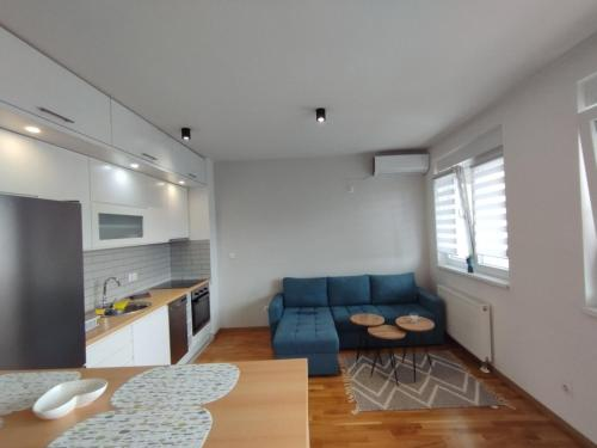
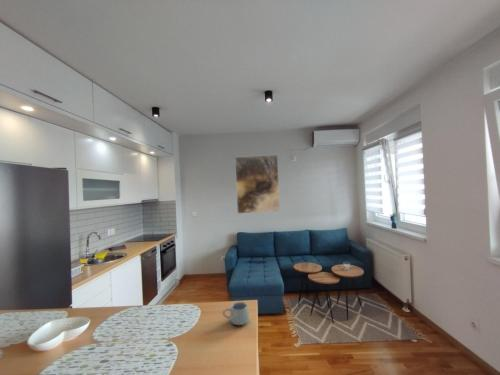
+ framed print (257, 184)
+ mug (236, 313)
